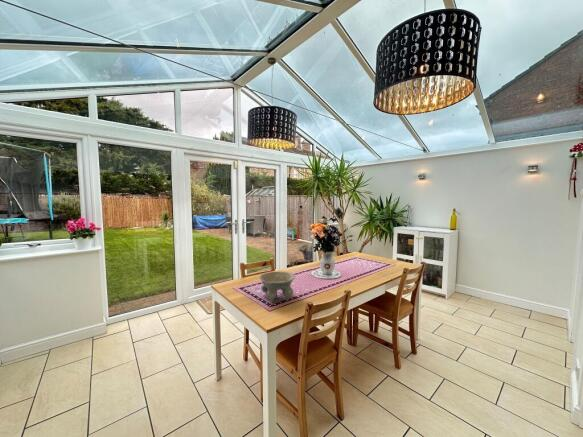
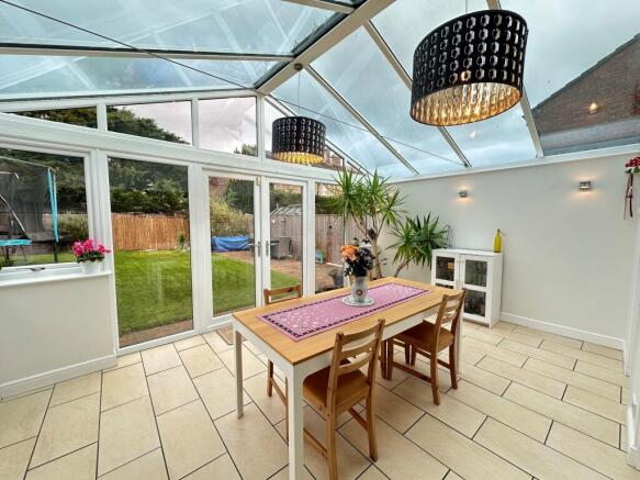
- bowl (277, 286)
